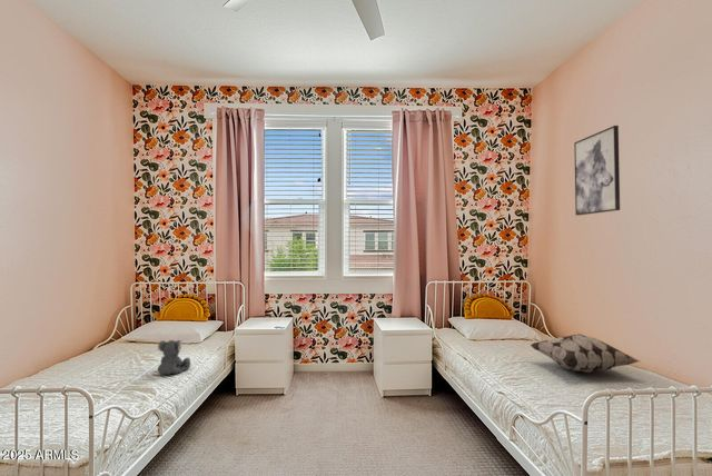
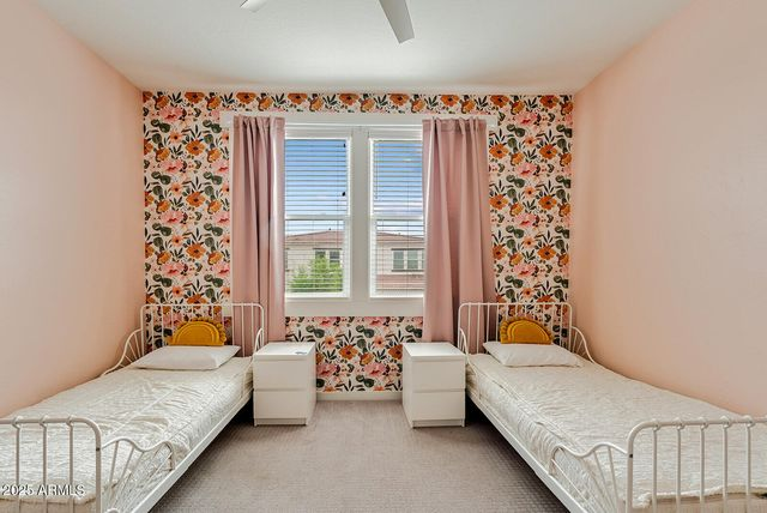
- koala plush (171, 355)
- wall art (595, 173)
- decorative pillow (581, 351)
